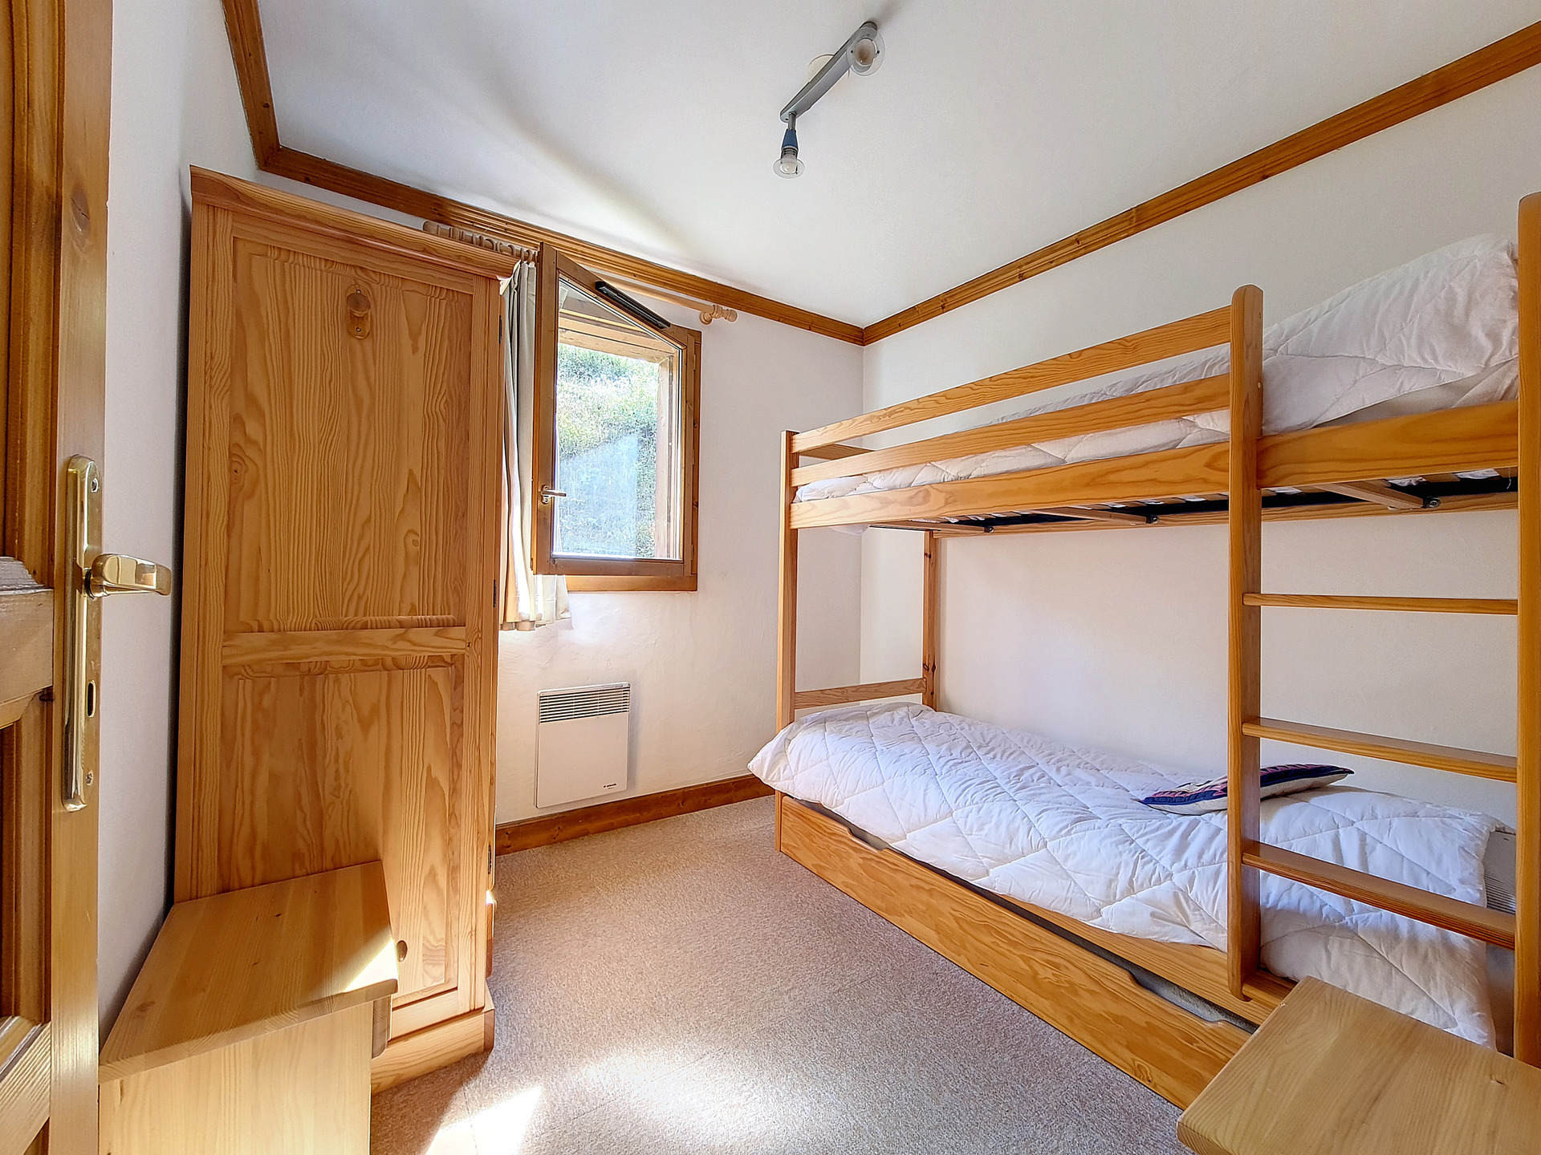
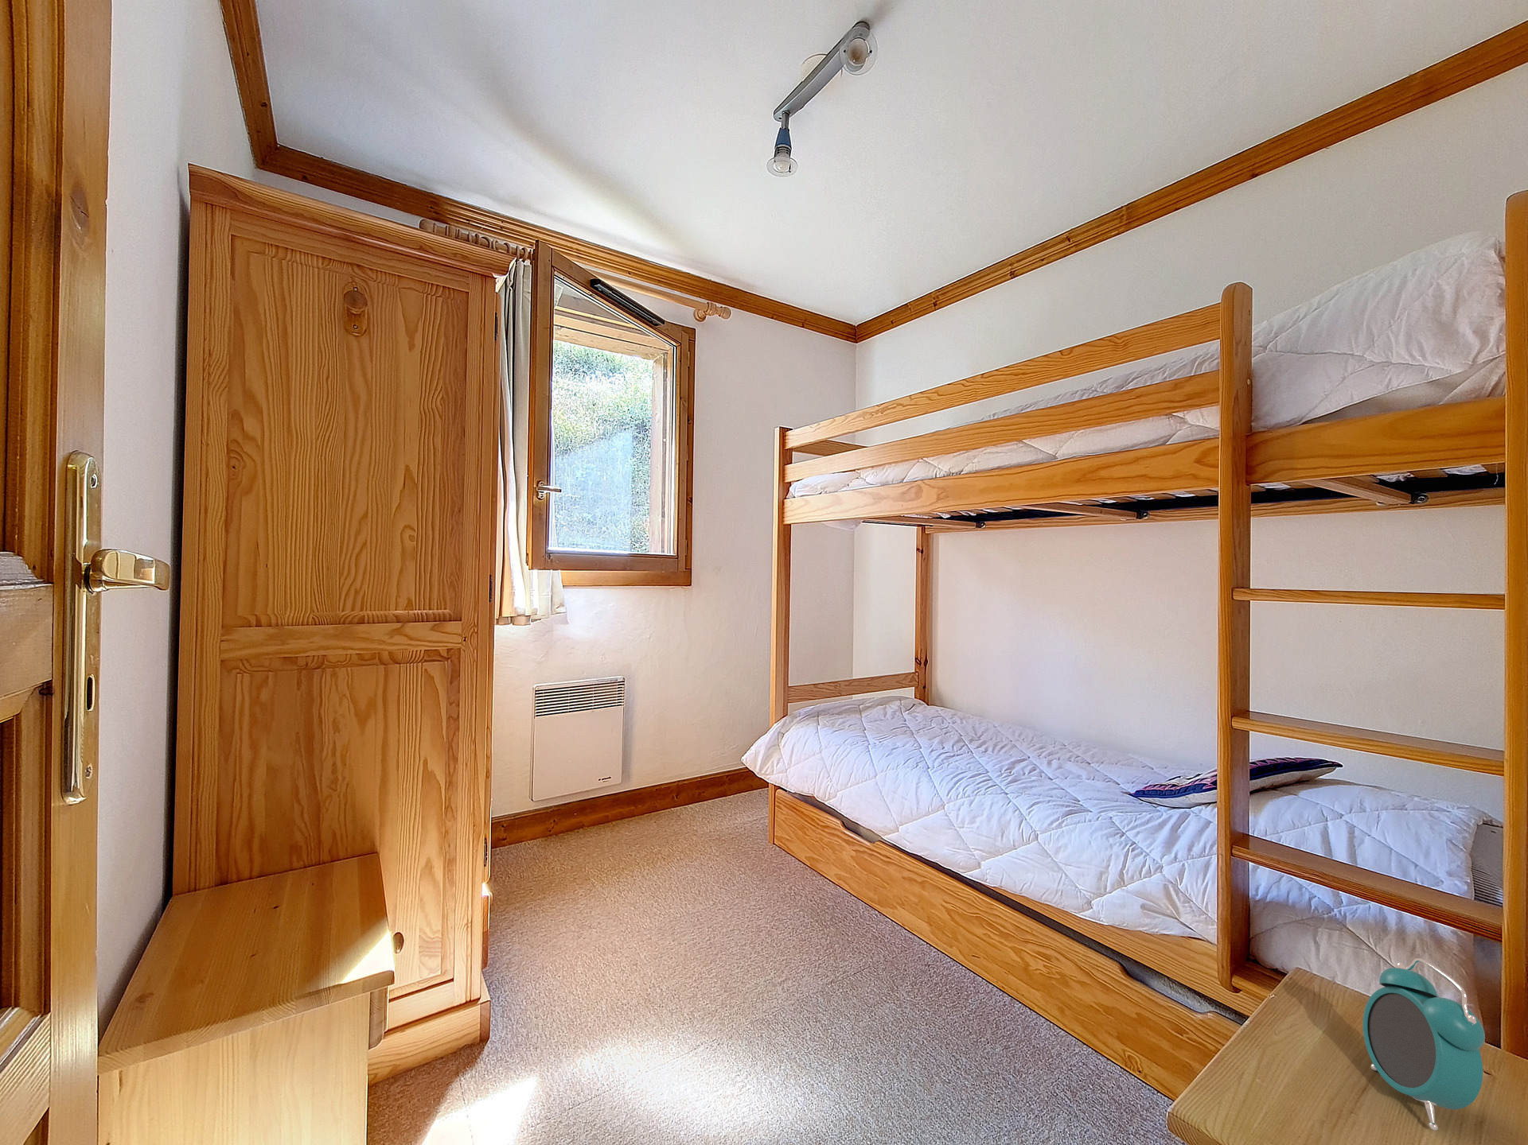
+ alarm clock (1421, 1033)
